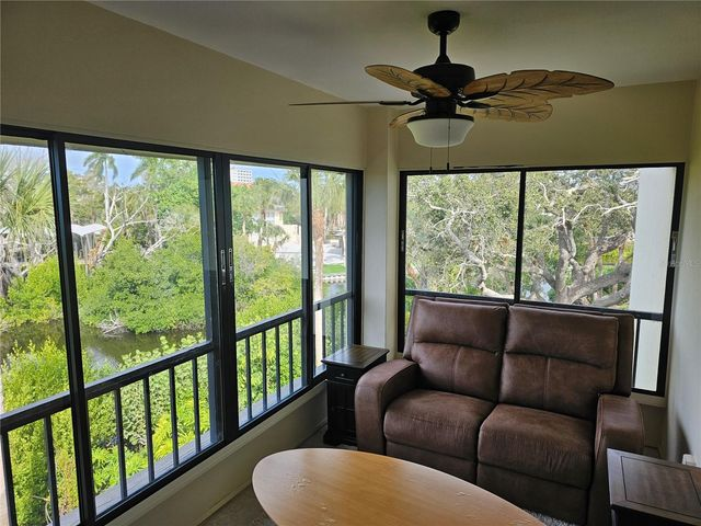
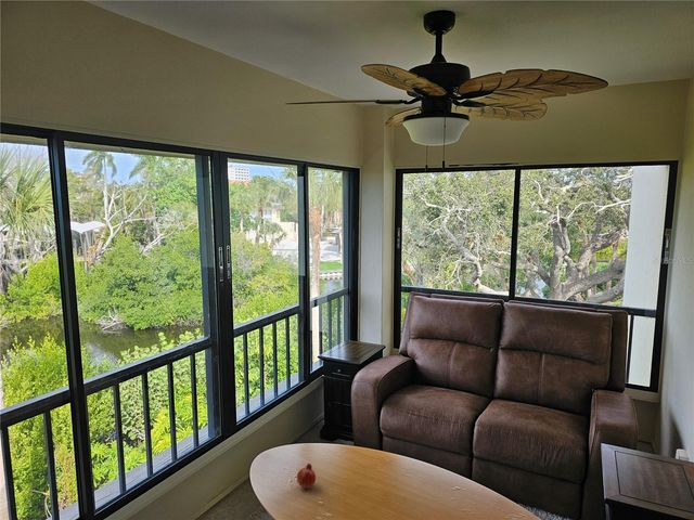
+ fruit (306, 476)
